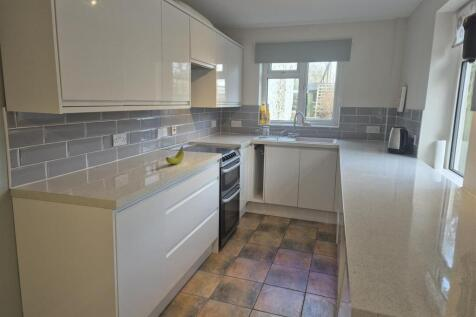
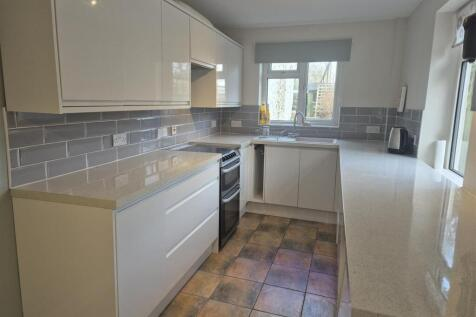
- fruit (175, 156)
